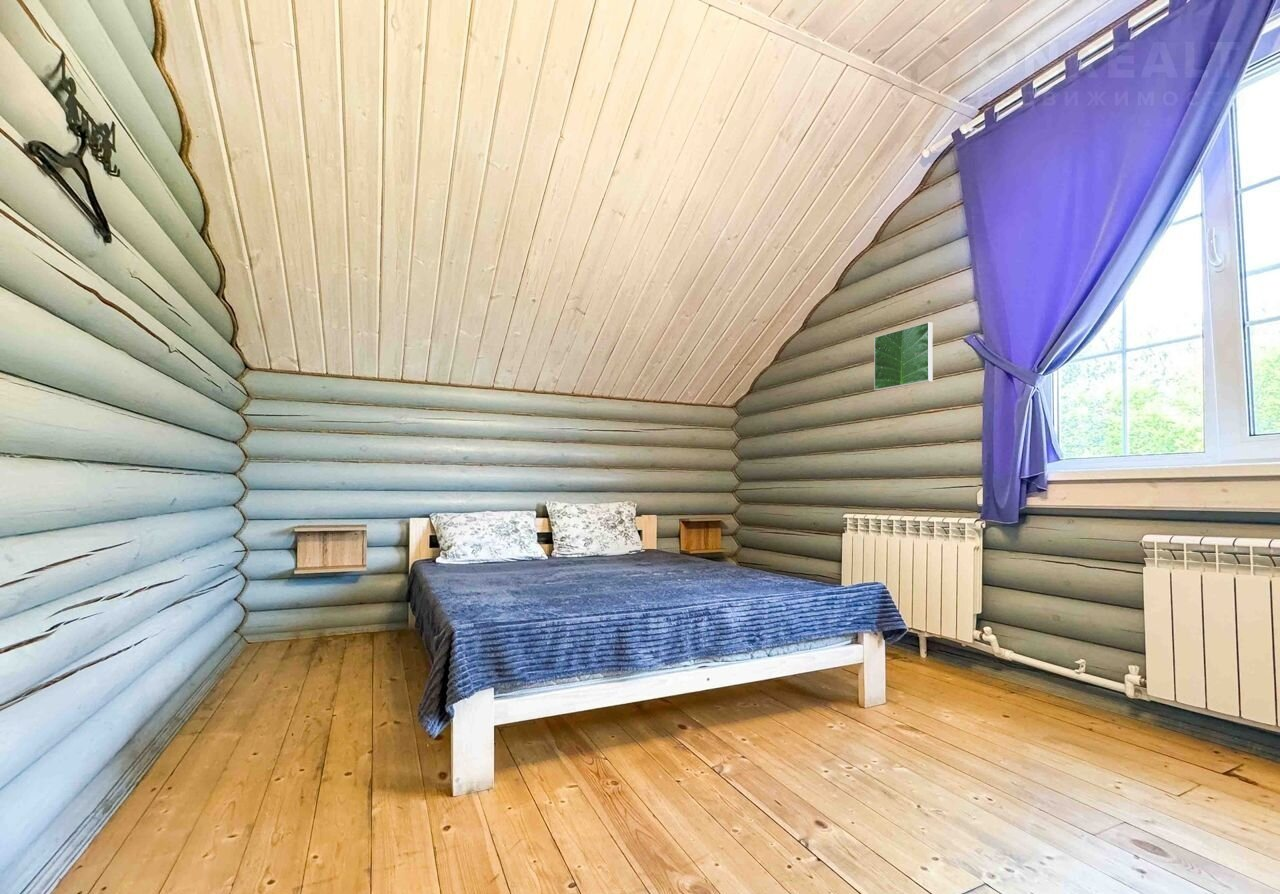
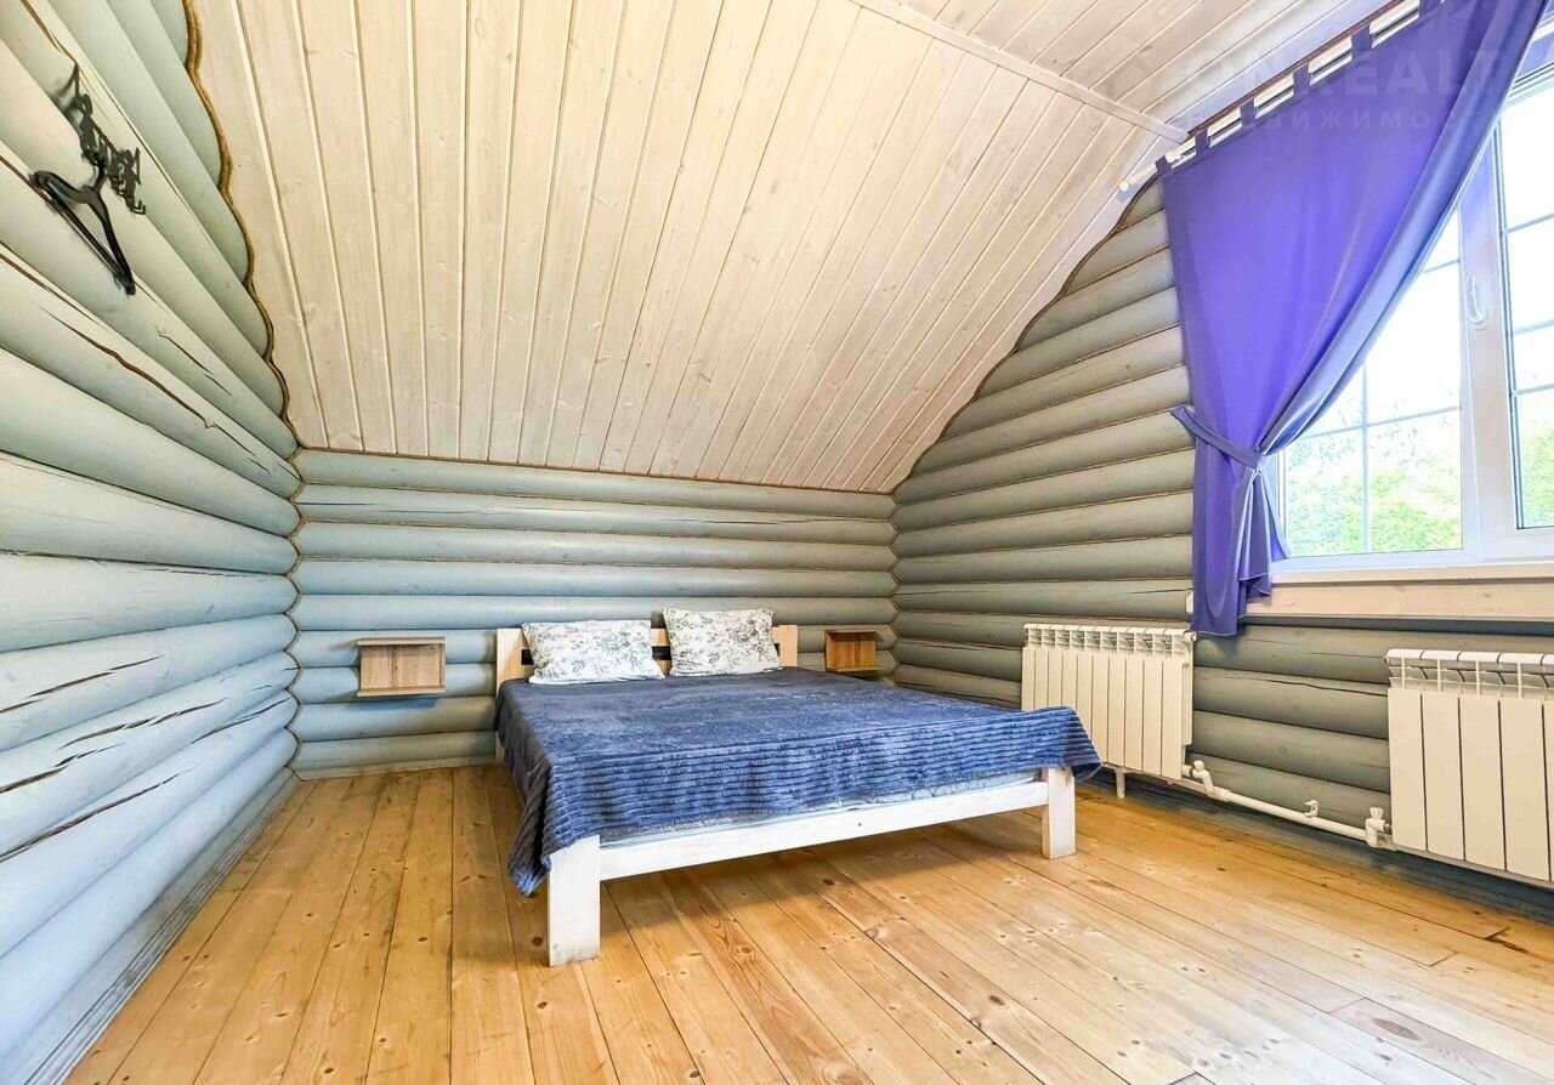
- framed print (901, 357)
